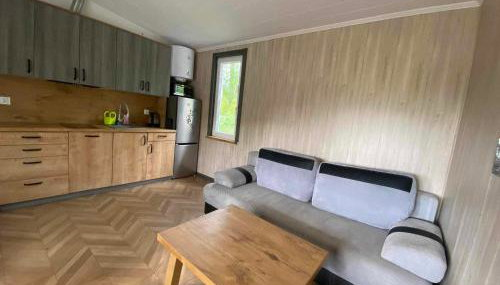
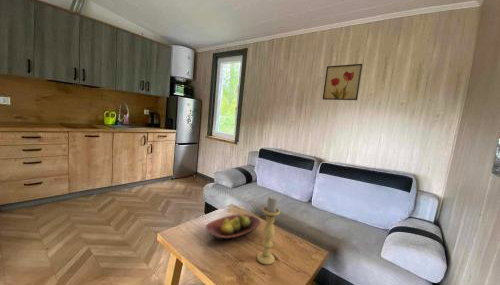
+ fruit bowl (234, 224)
+ wall art (341, 82)
+ candle holder (269, 227)
